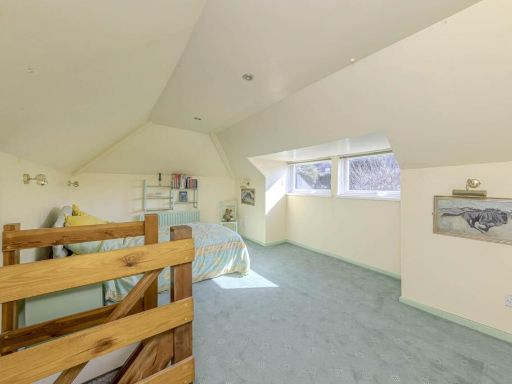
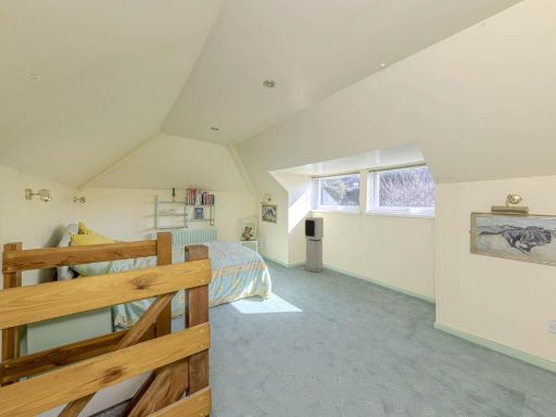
+ air purifier (316, 243)
